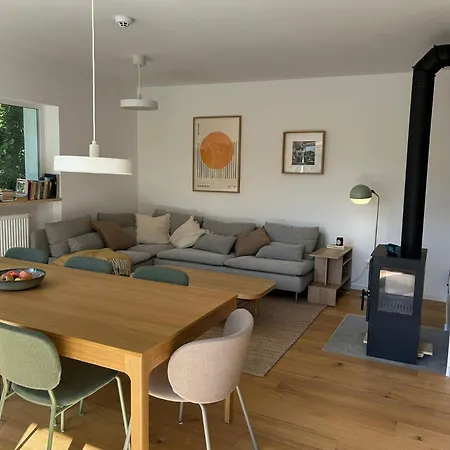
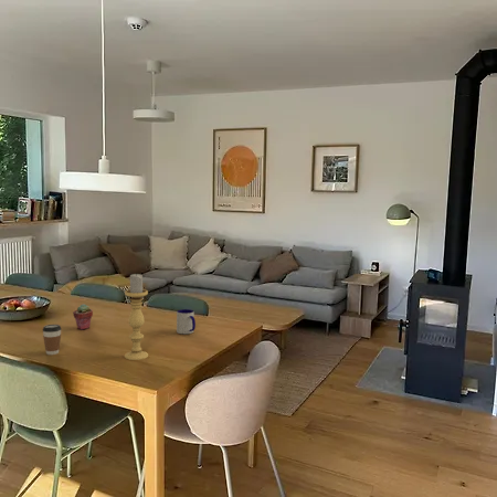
+ candle holder (136, 315)
+ coffee cup (52, 339)
+ mug (187, 321)
+ potted succulent (83, 316)
